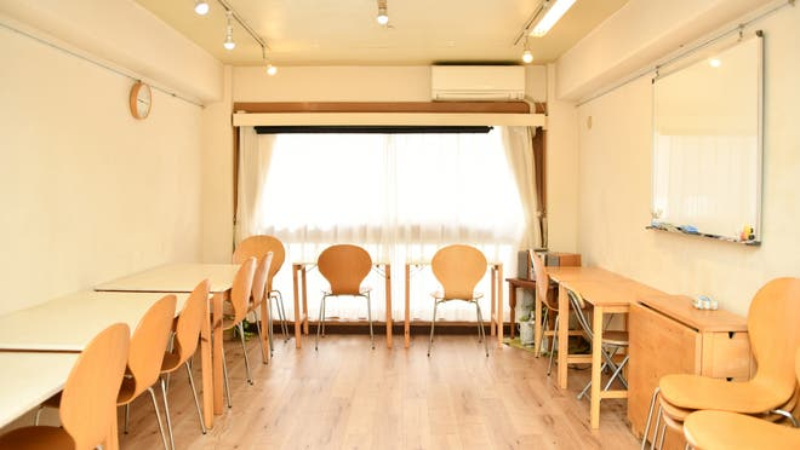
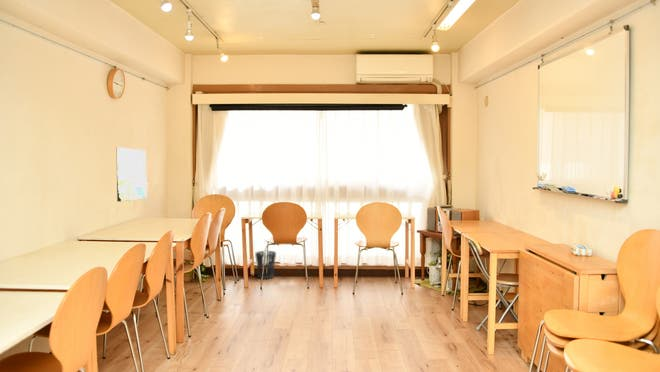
+ wastebasket (265, 264)
+ road map (134, 174)
